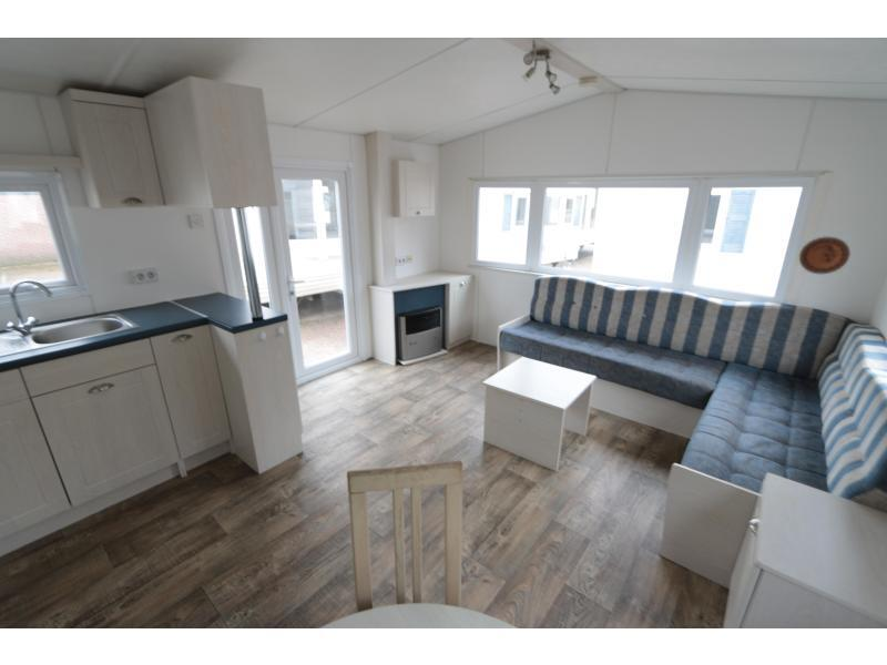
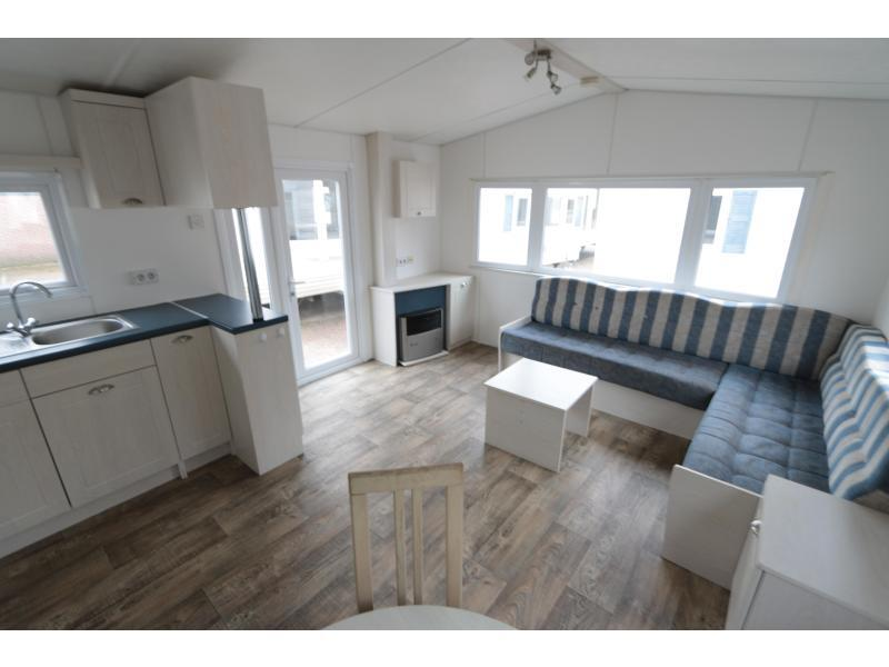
- decorative plate (823, 255)
